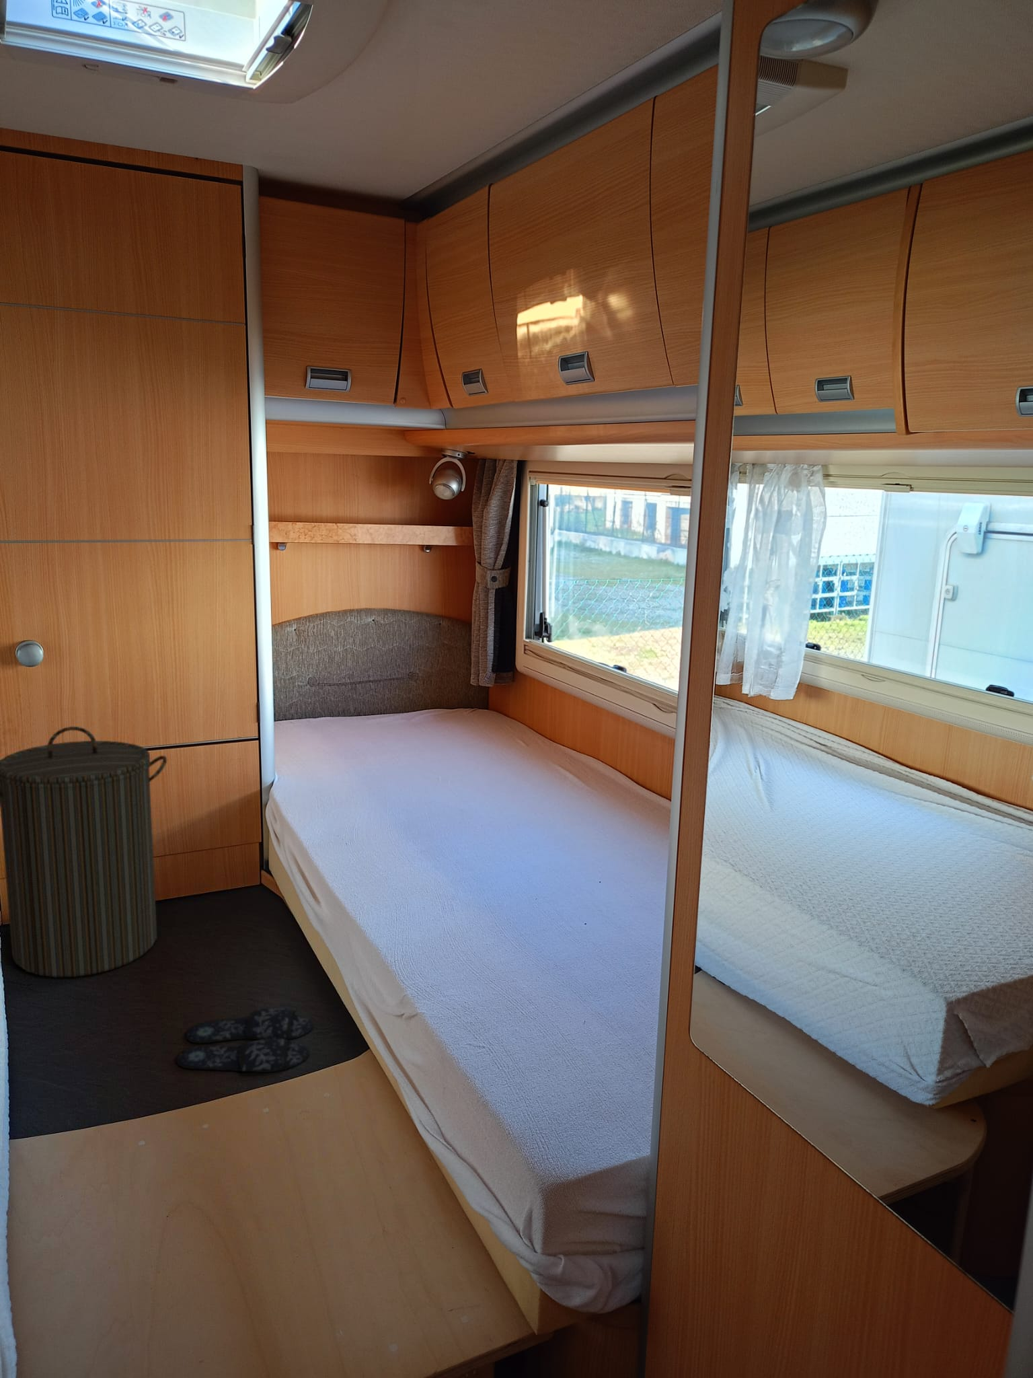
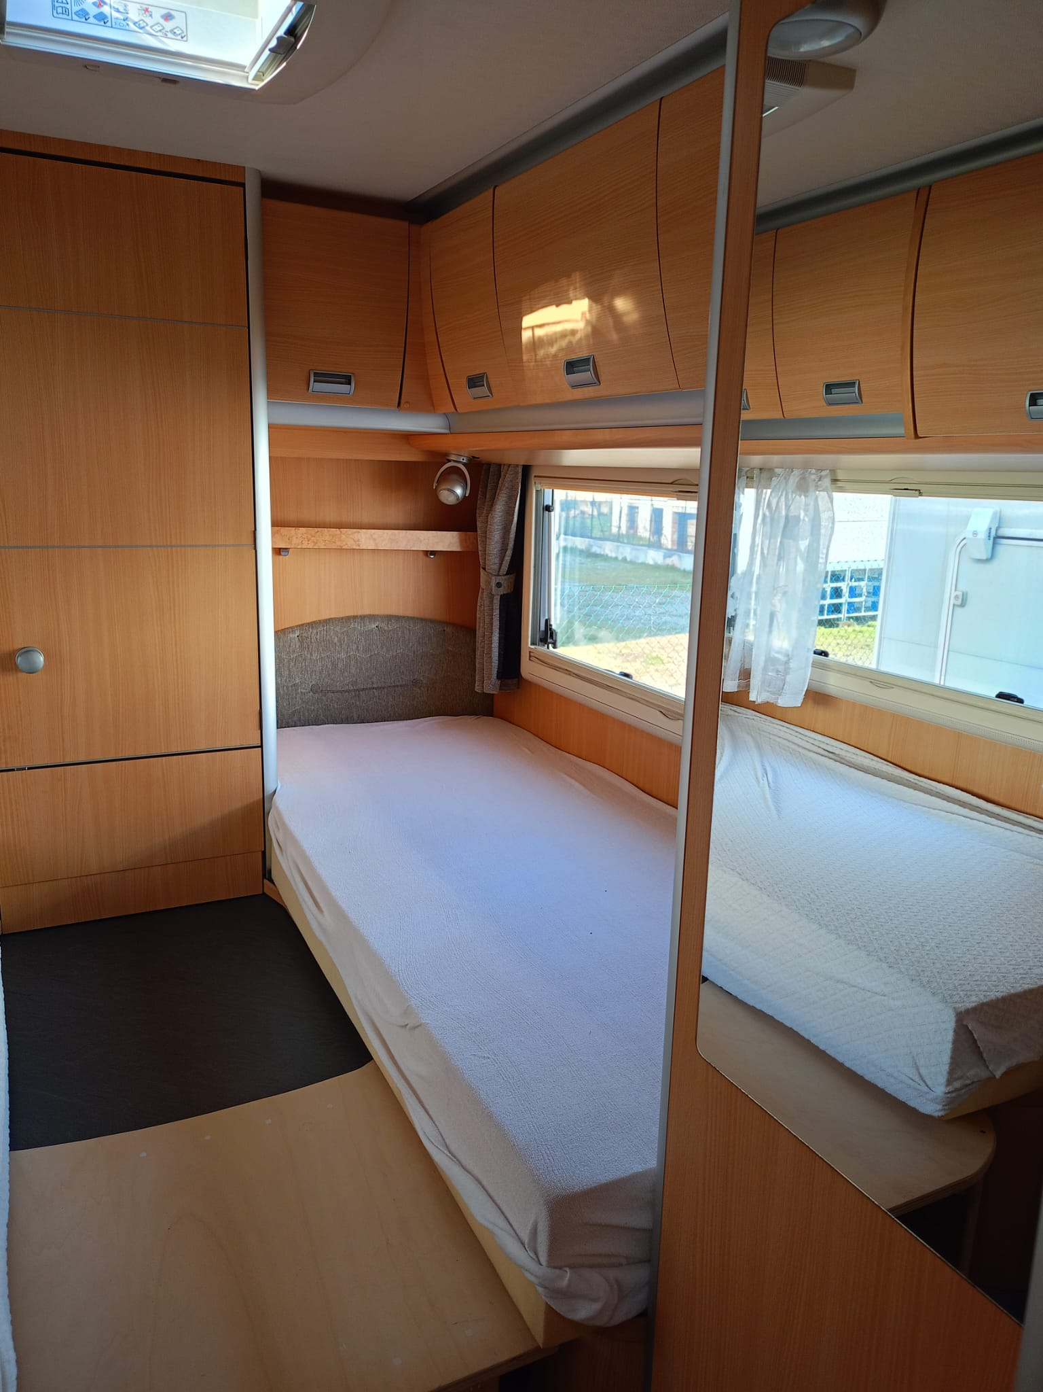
- laundry hamper (80, 839)
- slippers (246, 1037)
